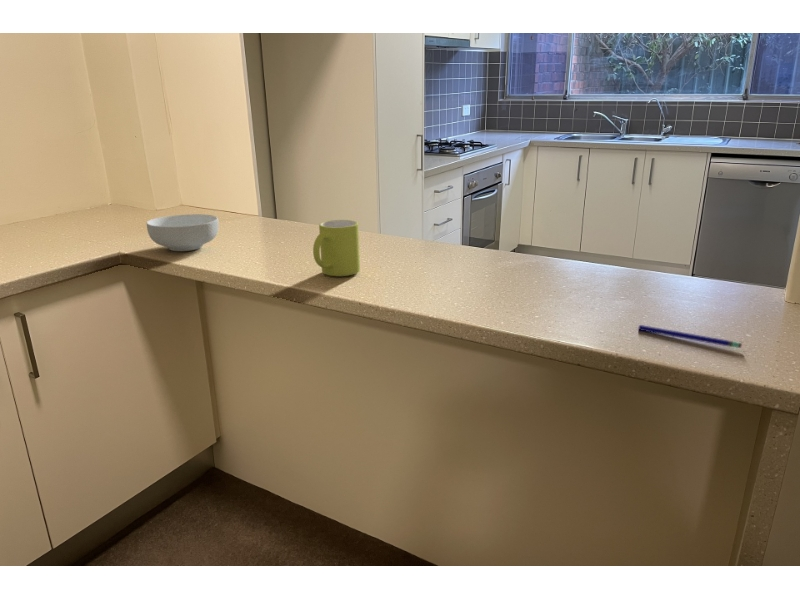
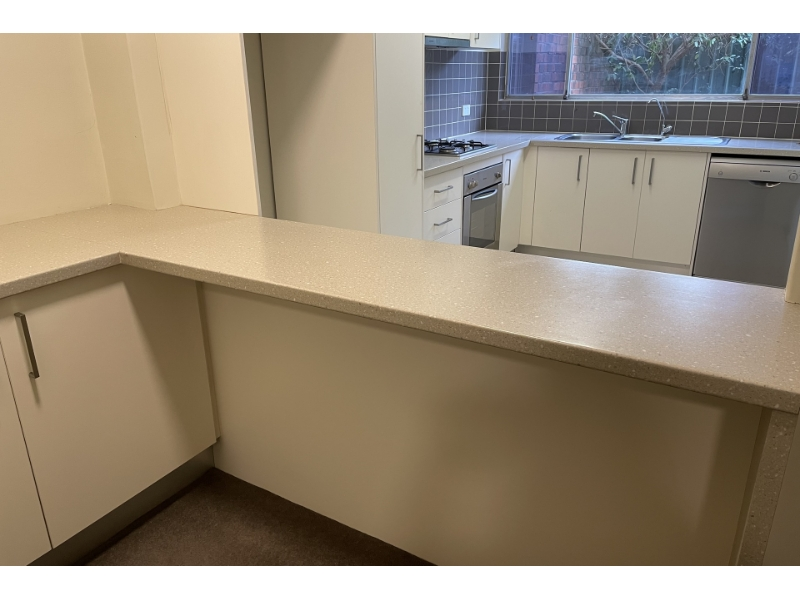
- cereal bowl (184, 233)
- mug (334, 250)
- pen (688, 336)
